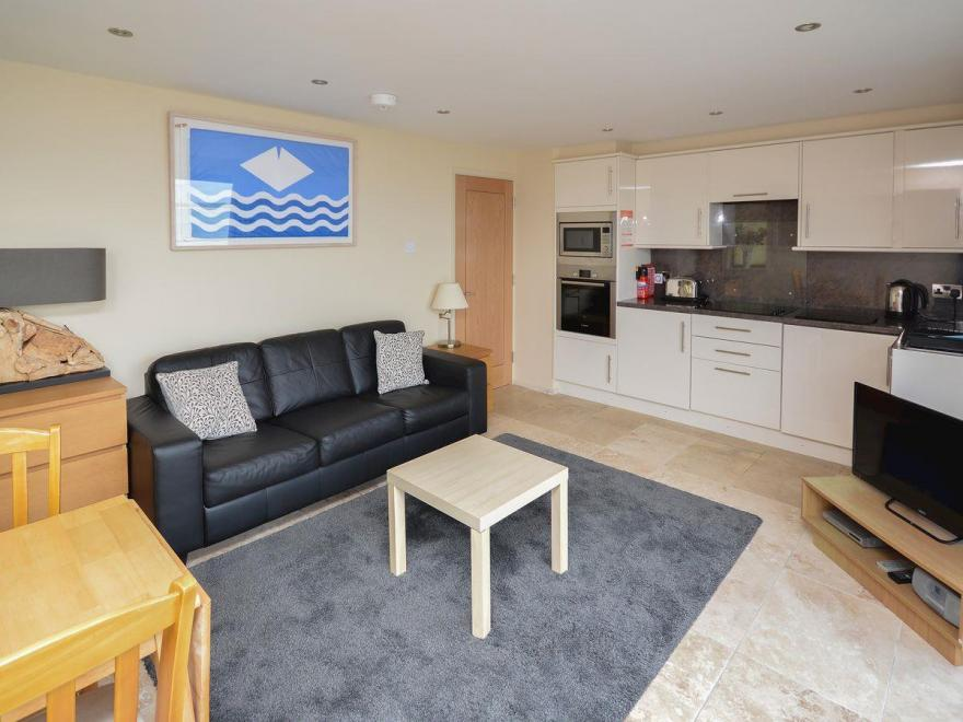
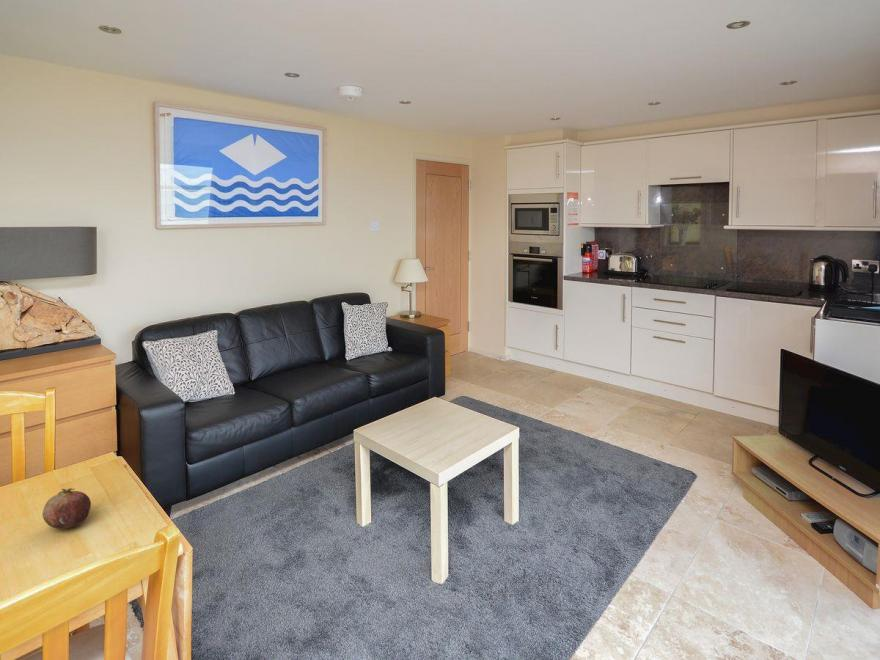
+ fruit (67, 507)
